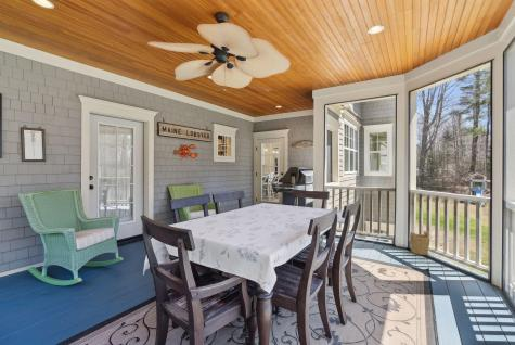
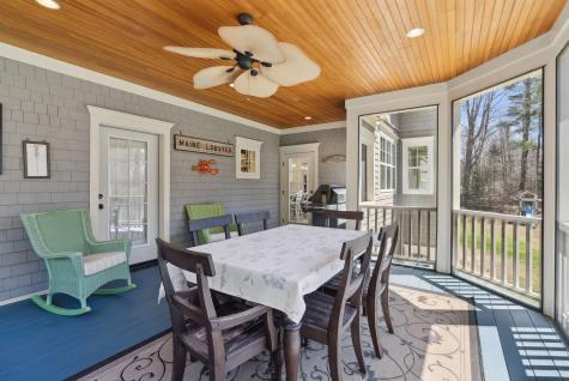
- bucket (419, 242)
